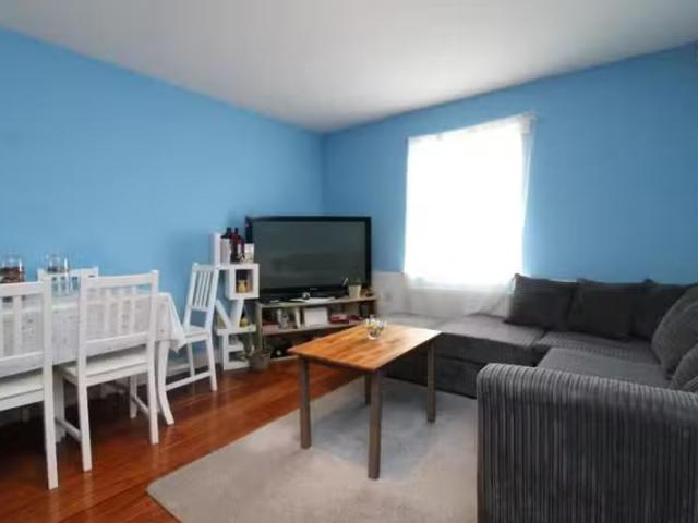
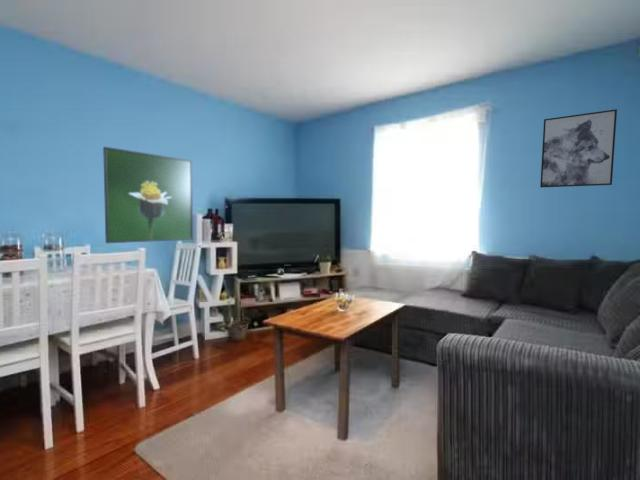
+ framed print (152, 198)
+ wall art (576, 150)
